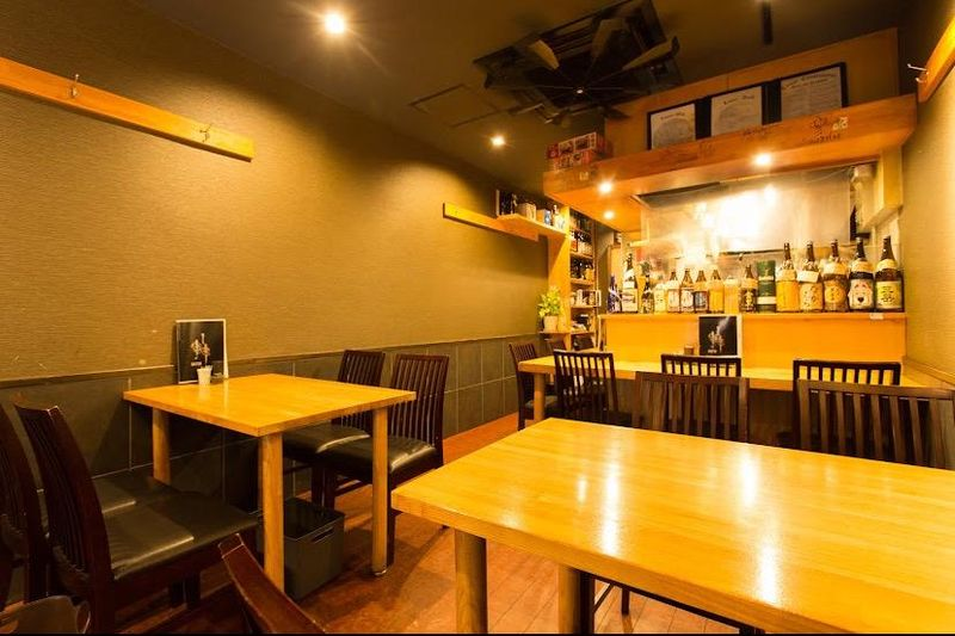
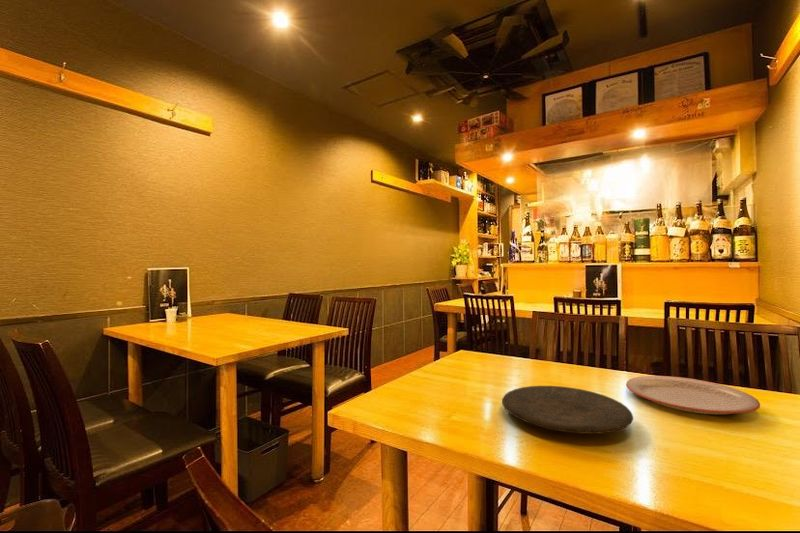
+ plate (563, 410)
+ plate (687, 395)
